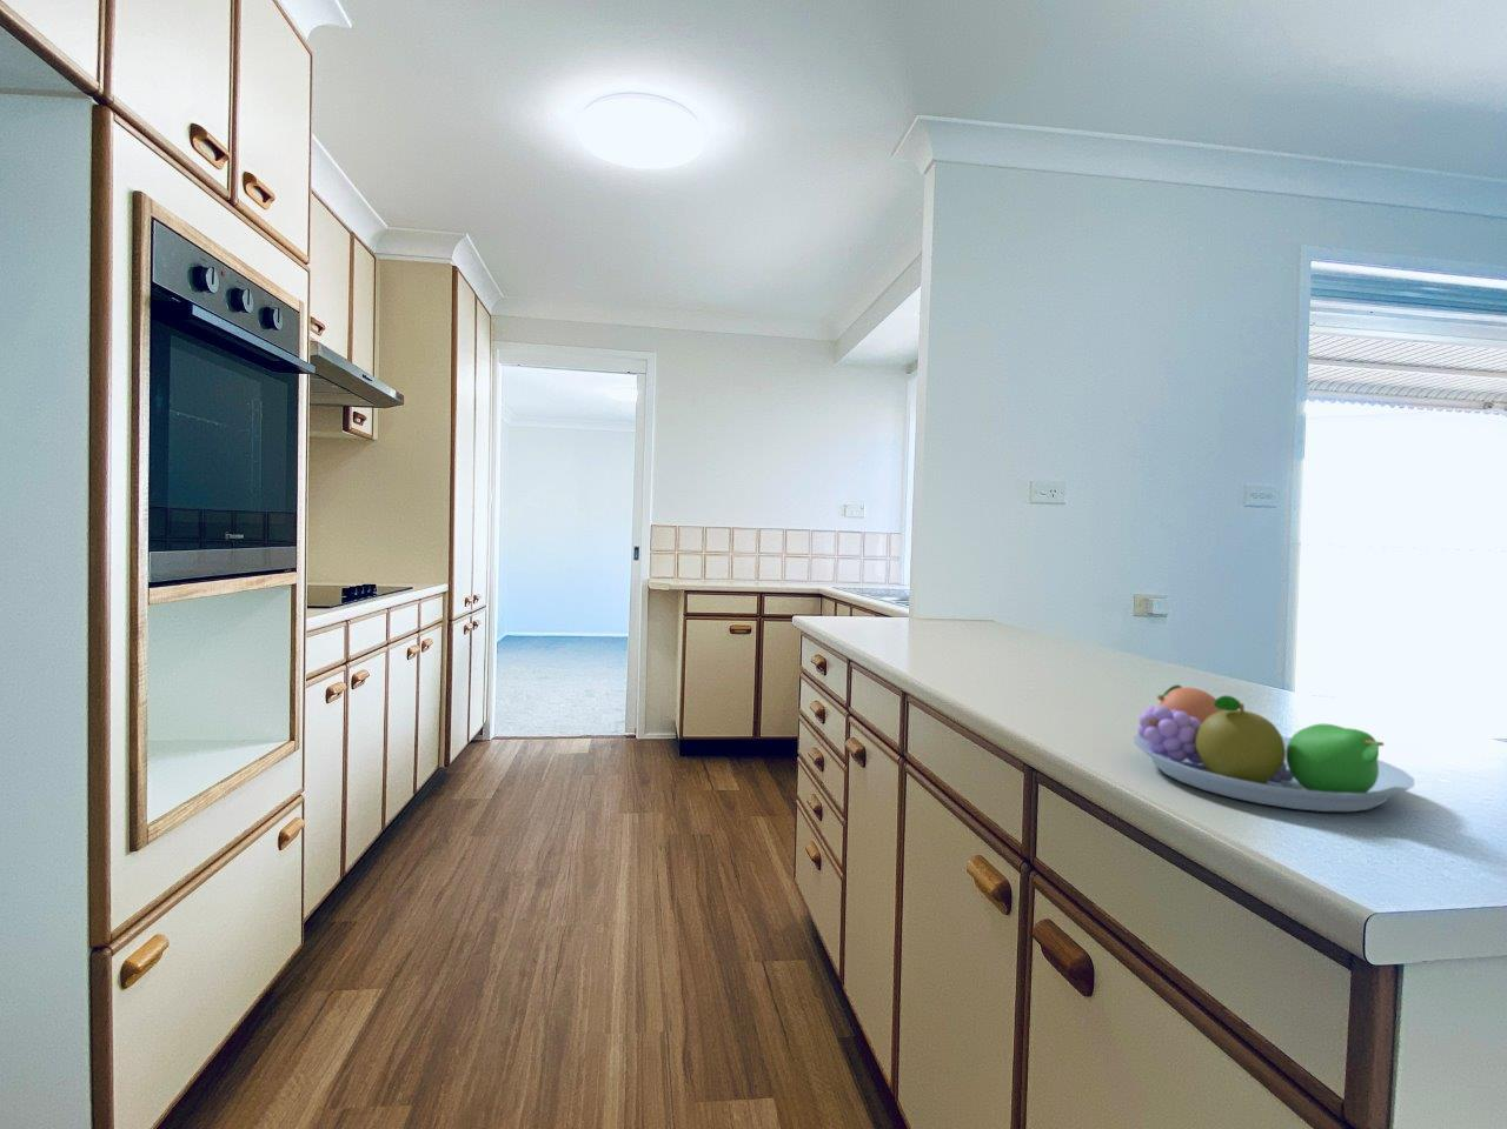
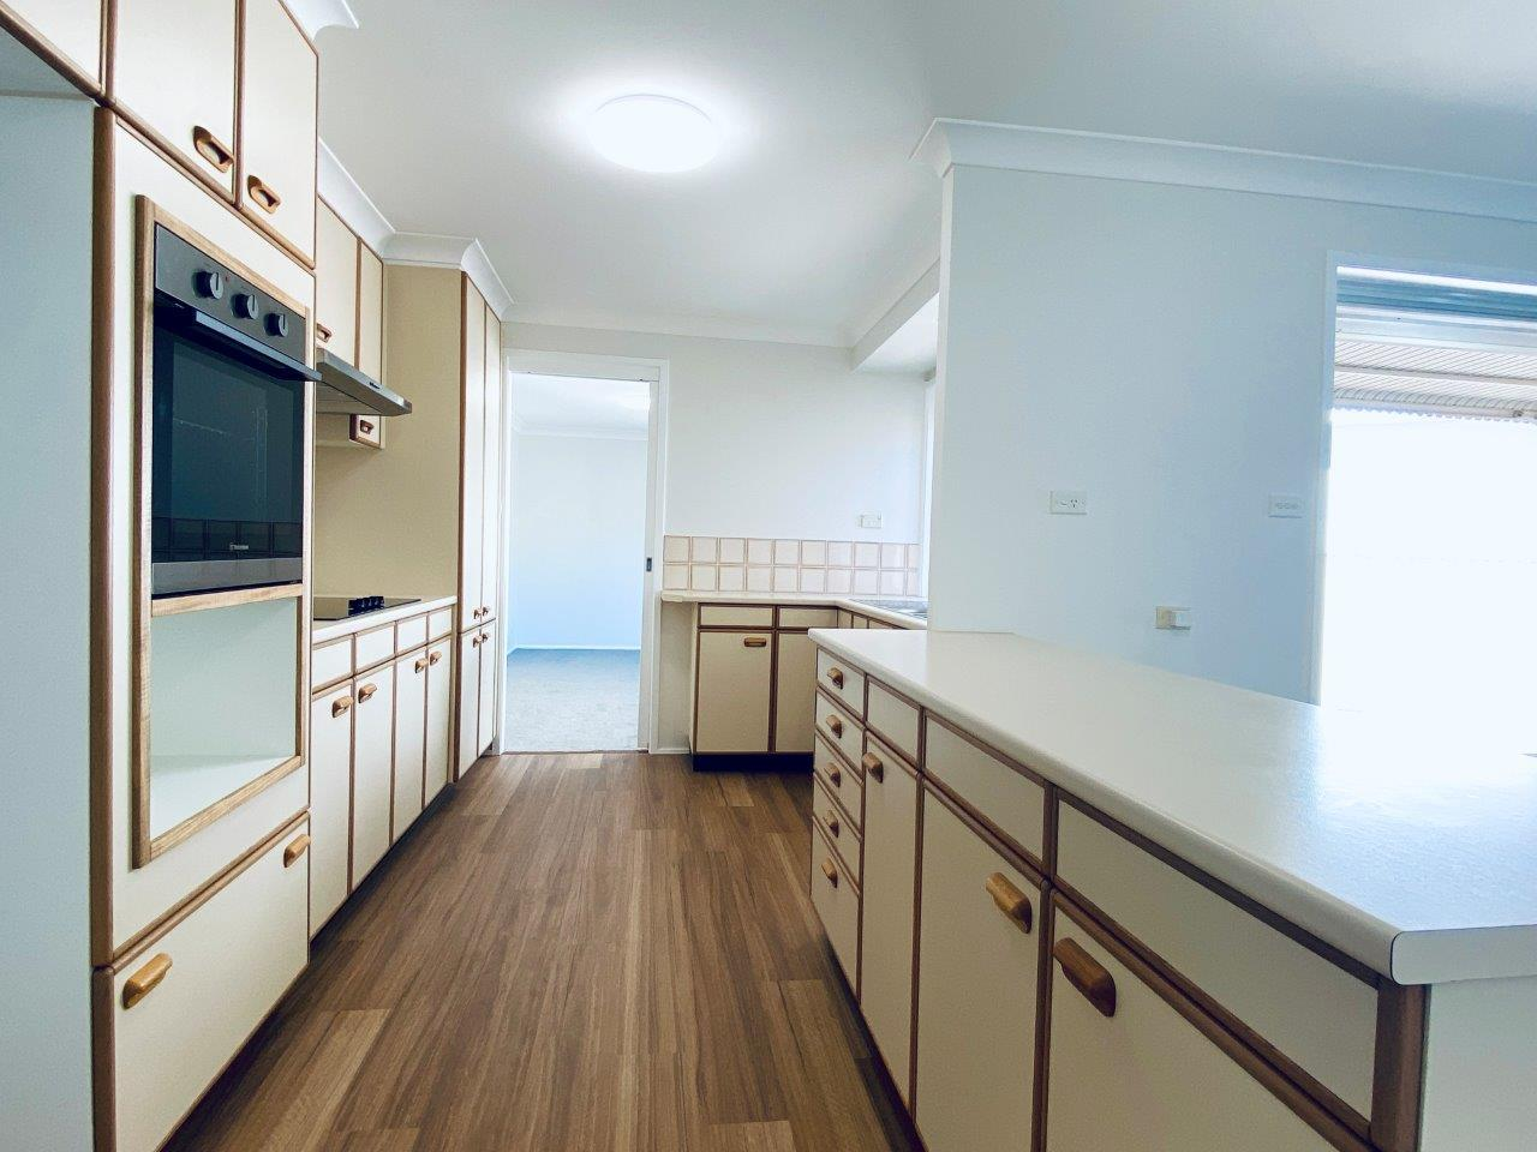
- fruit bowl (1266, 735)
